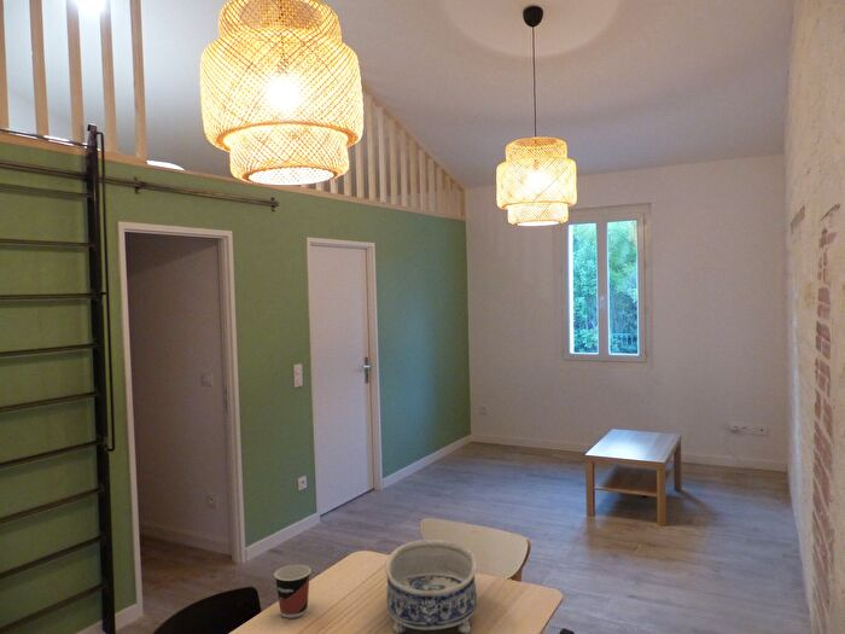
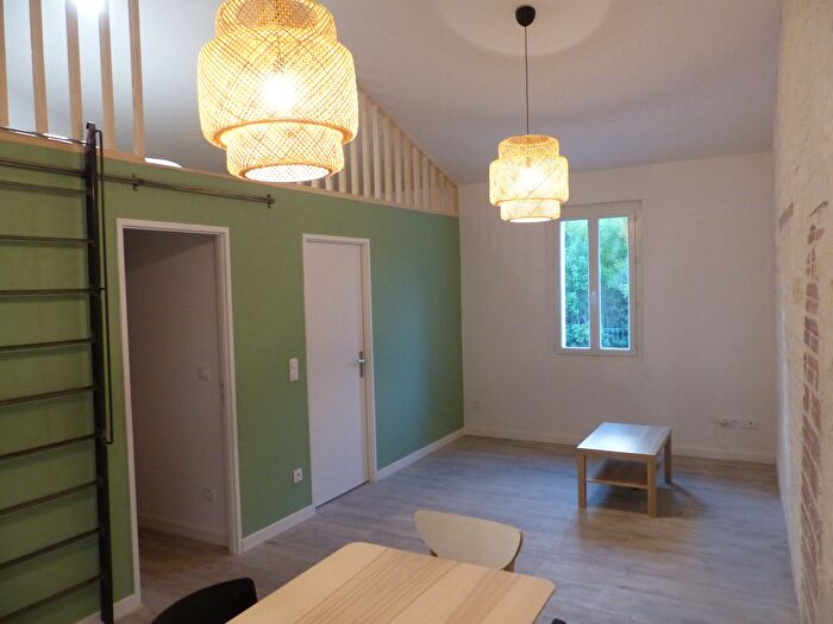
- decorative bowl (431, 586)
- cup (292, 592)
